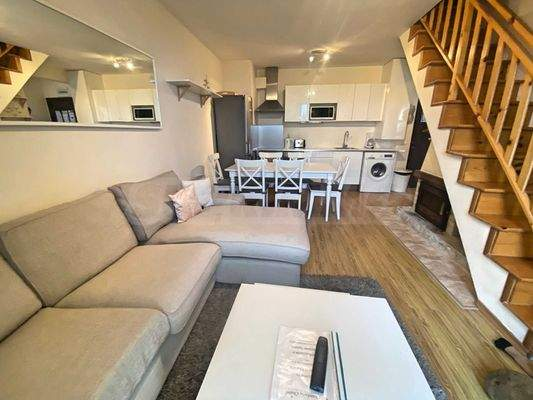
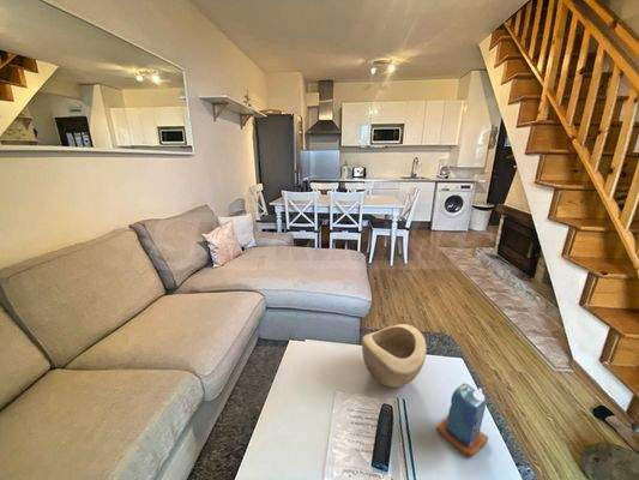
+ decorative bowl (392, 355)
+ candle (465, 410)
